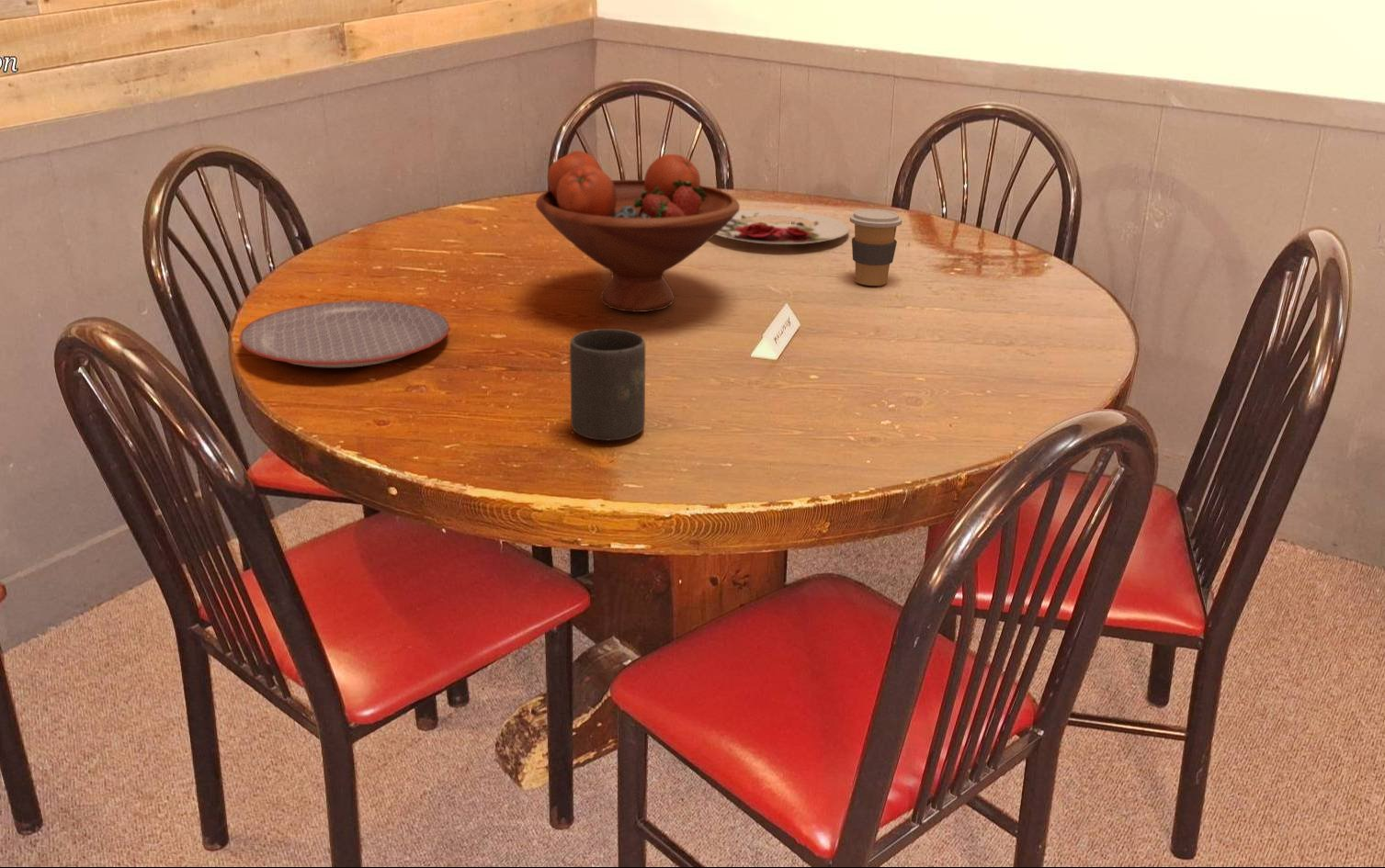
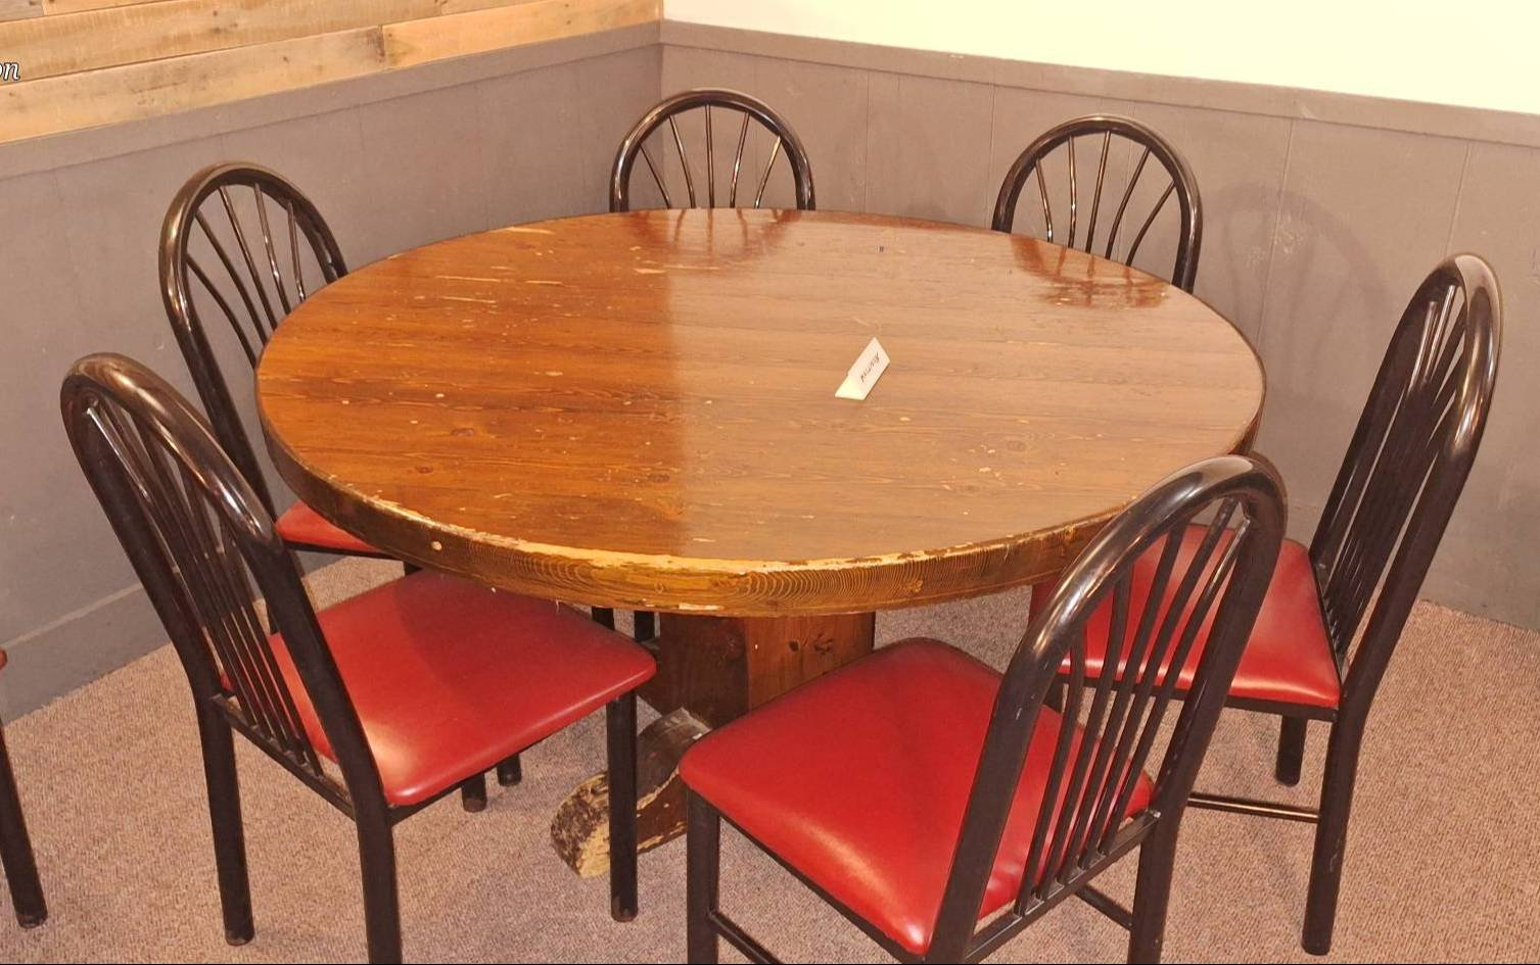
- plate (774, 224)
- coffee cup (873, 248)
- mug (614, 380)
- fruit bowl (638, 231)
- plate (346, 336)
